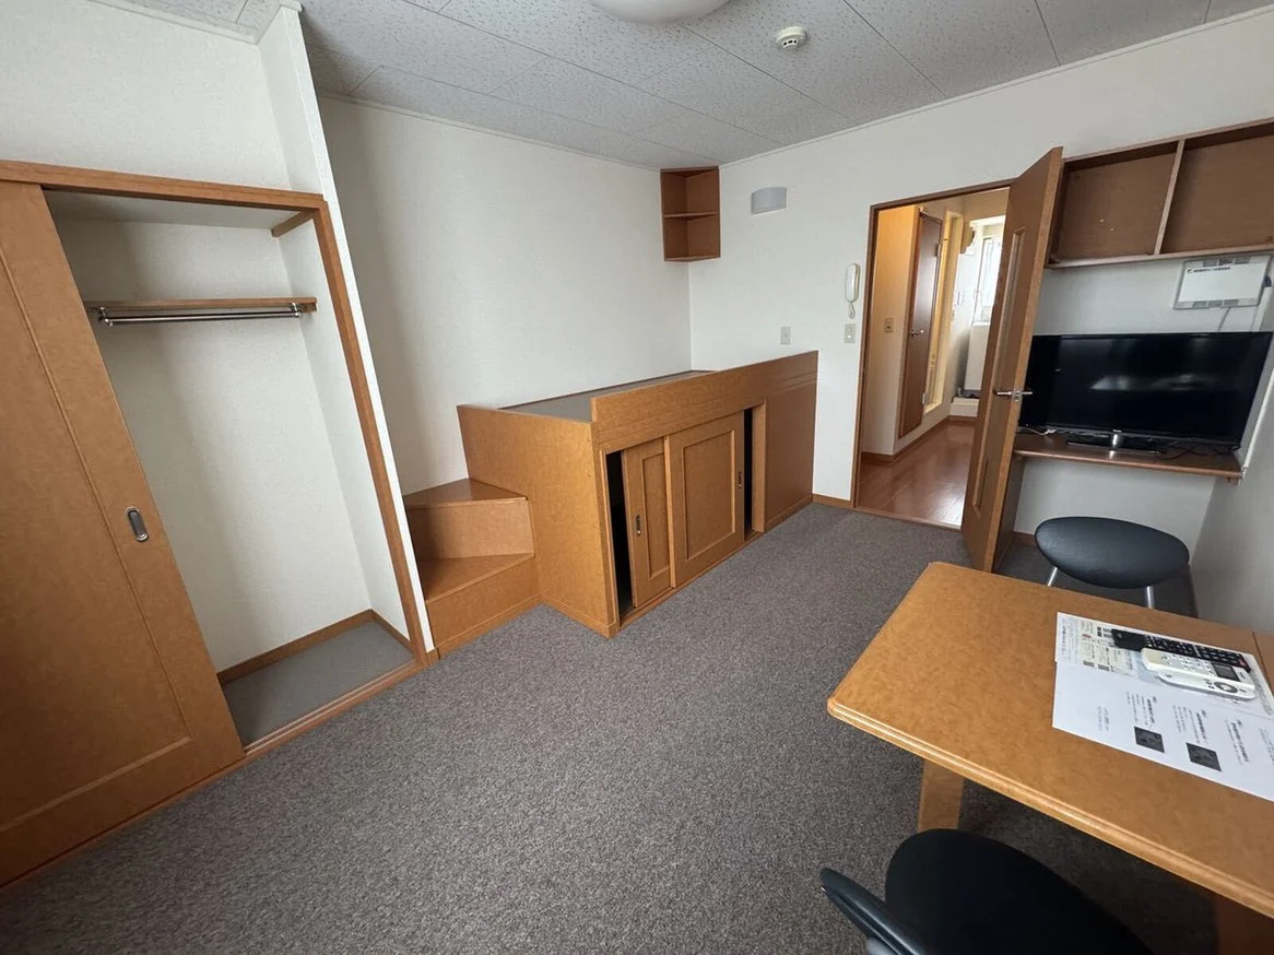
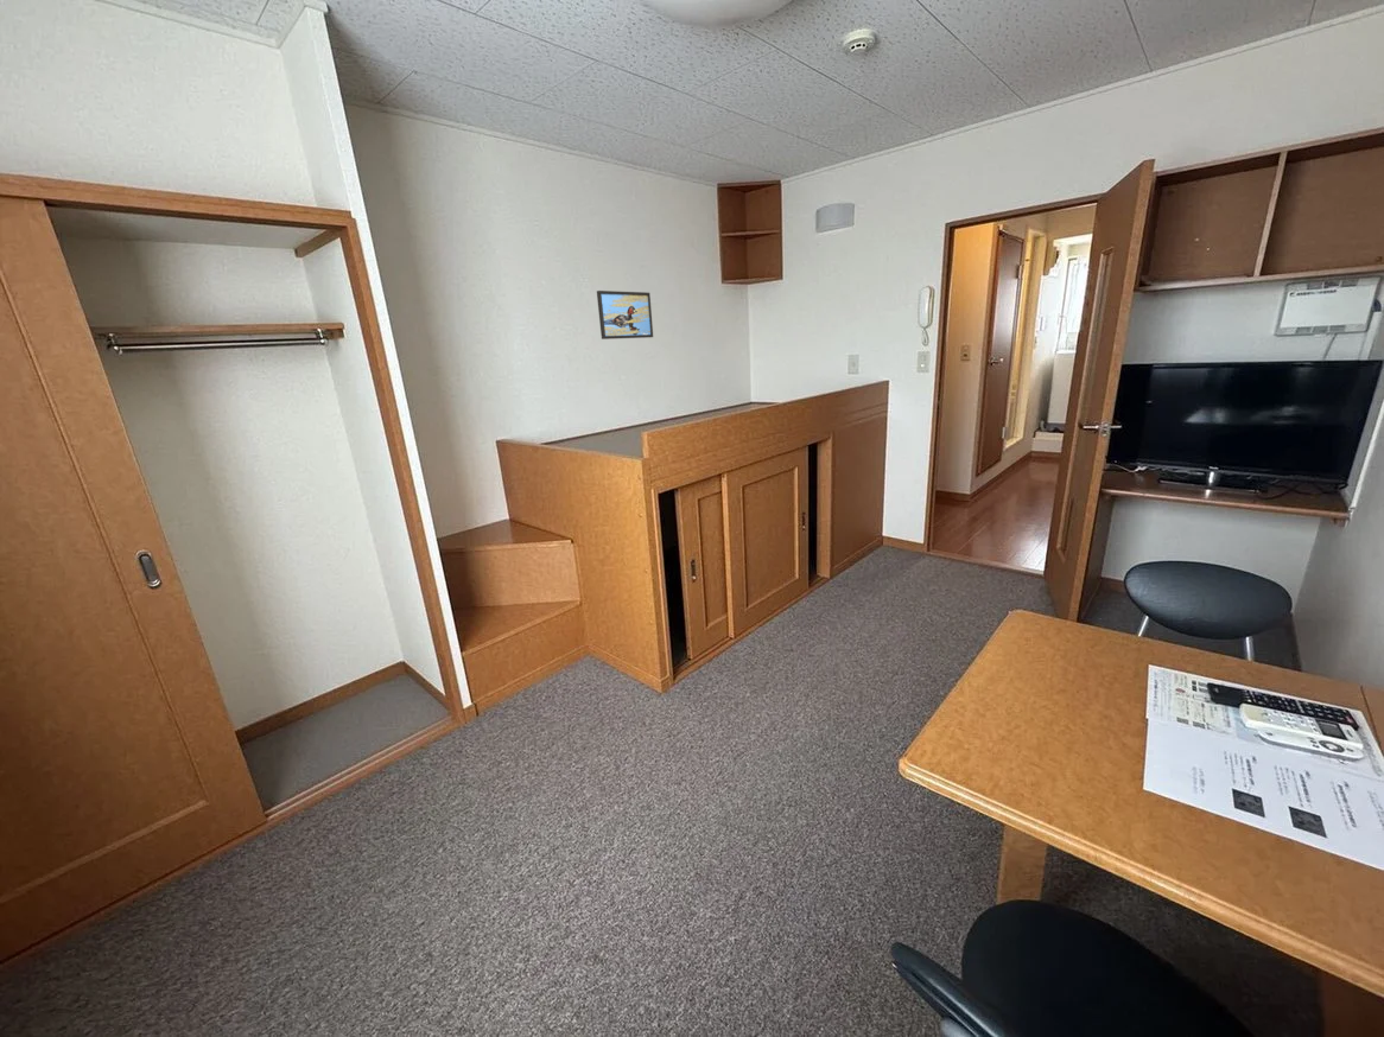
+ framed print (626, 314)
